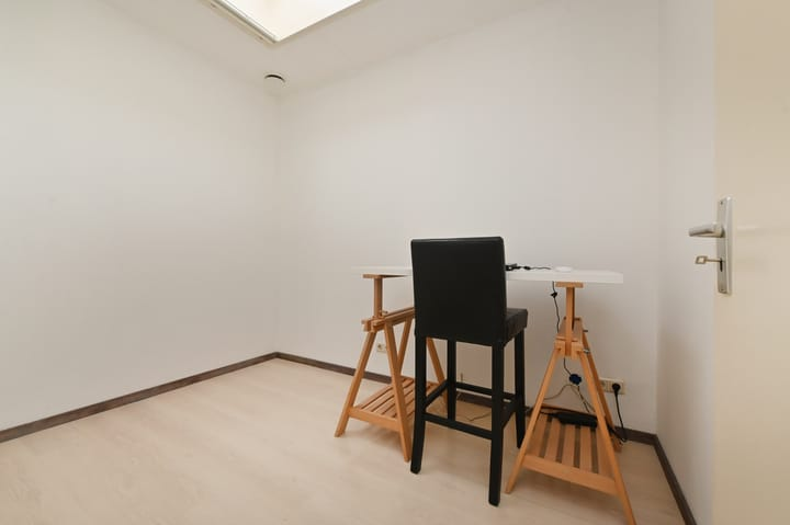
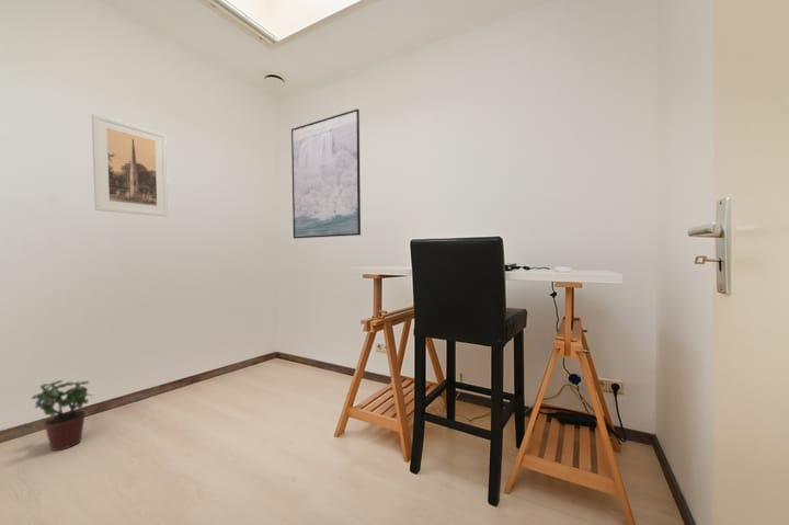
+ potted plant (61, 411)
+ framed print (133, 169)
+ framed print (323, 179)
